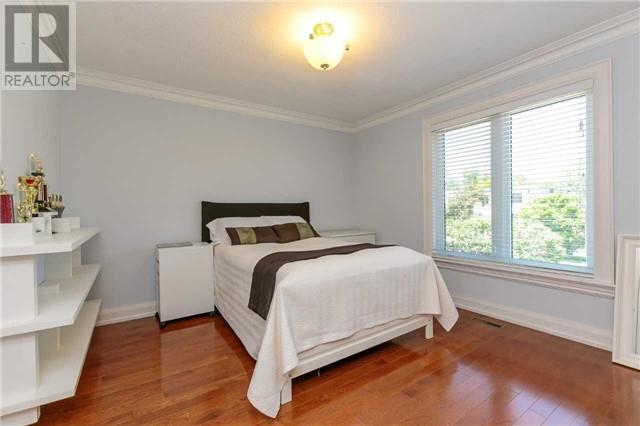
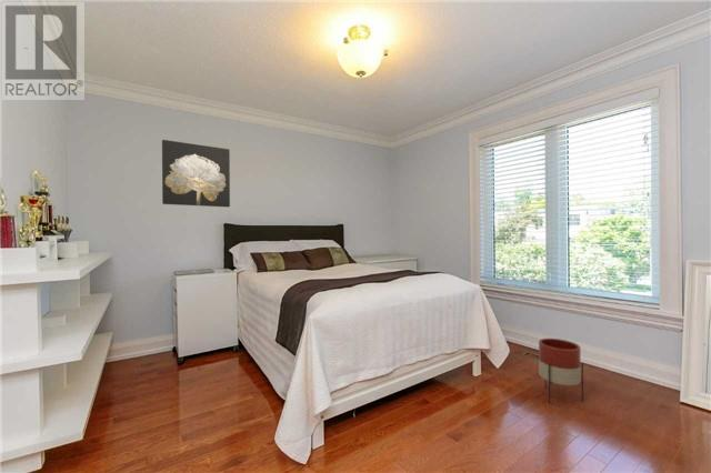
+ planter (558, 370)
+ wall art (197, 174)
